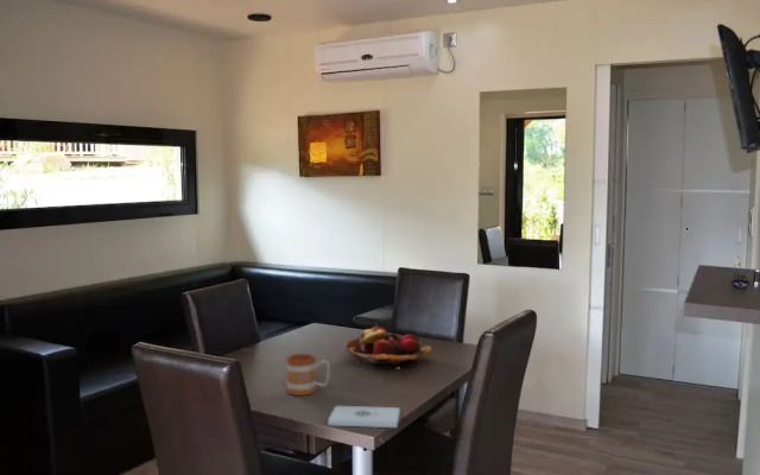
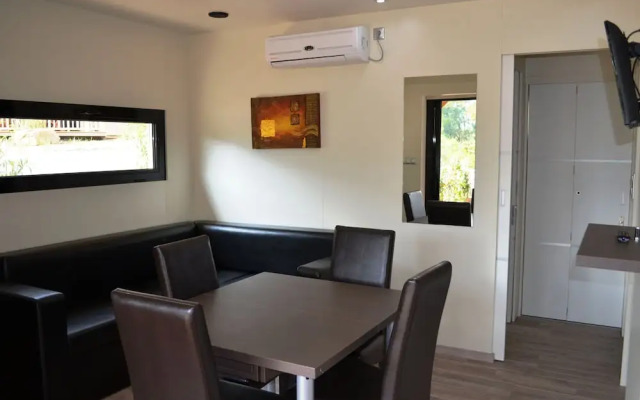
- notepad (365, 416)
- mug (308, 374)
- fruit basket (385, 346)
